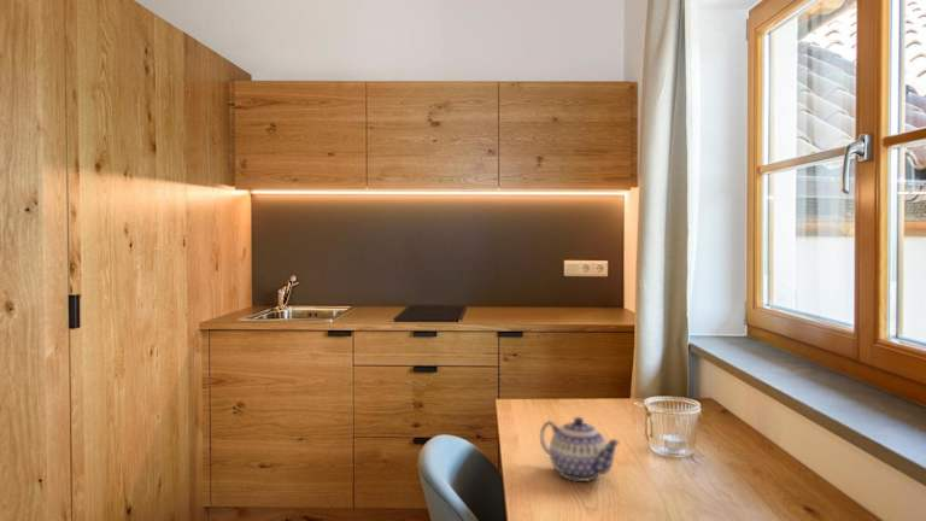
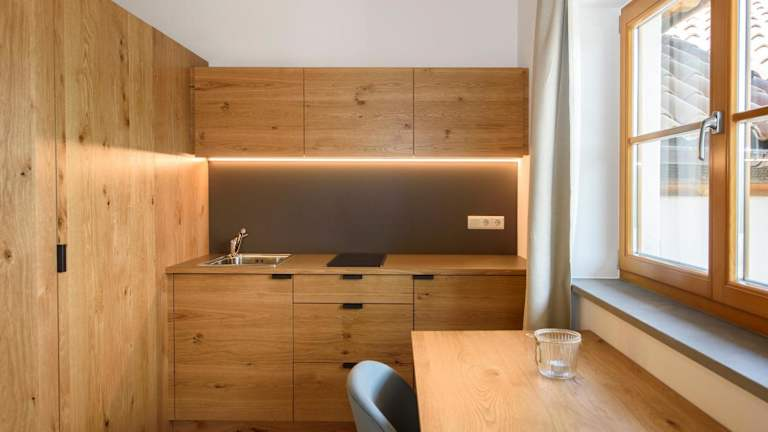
- teapot (578, 445)
